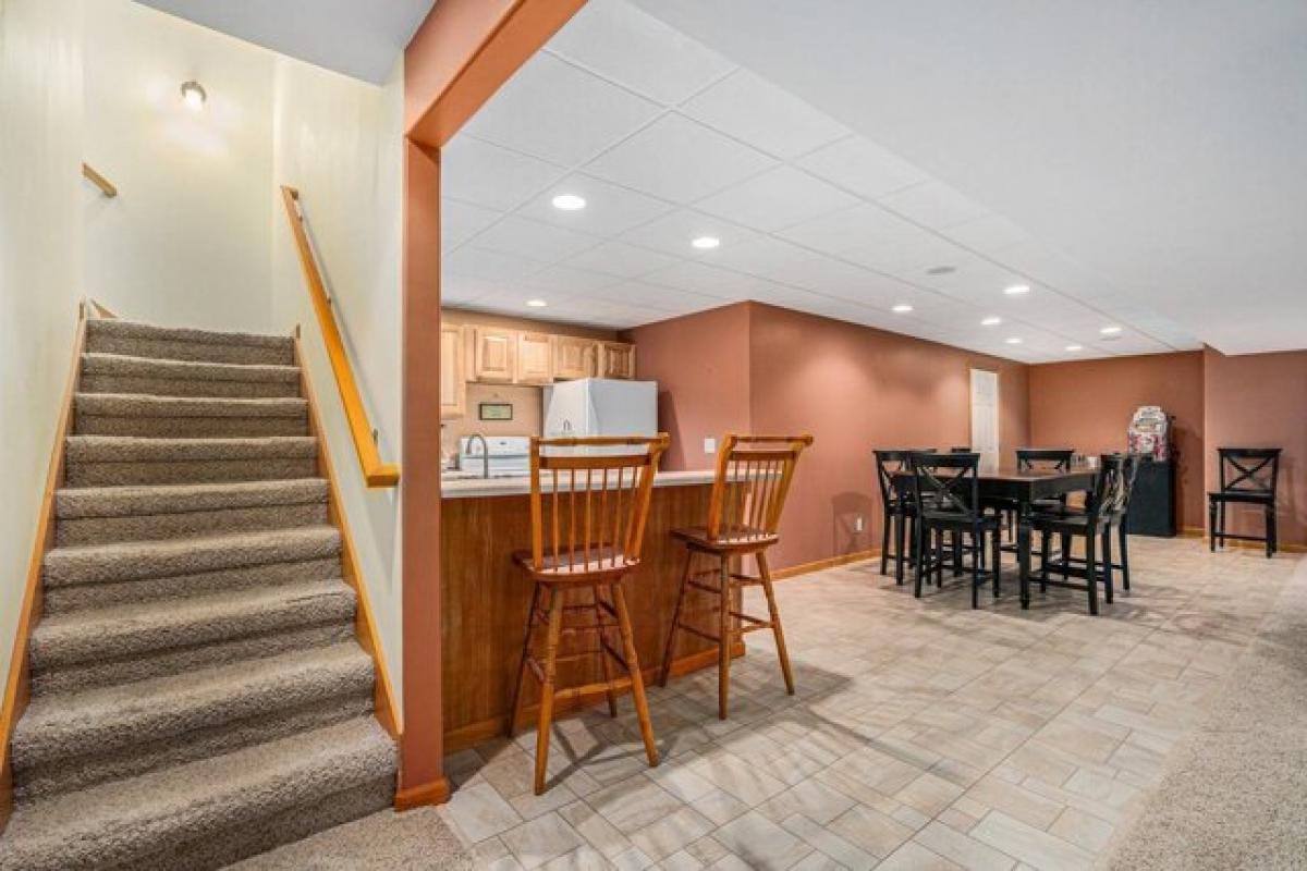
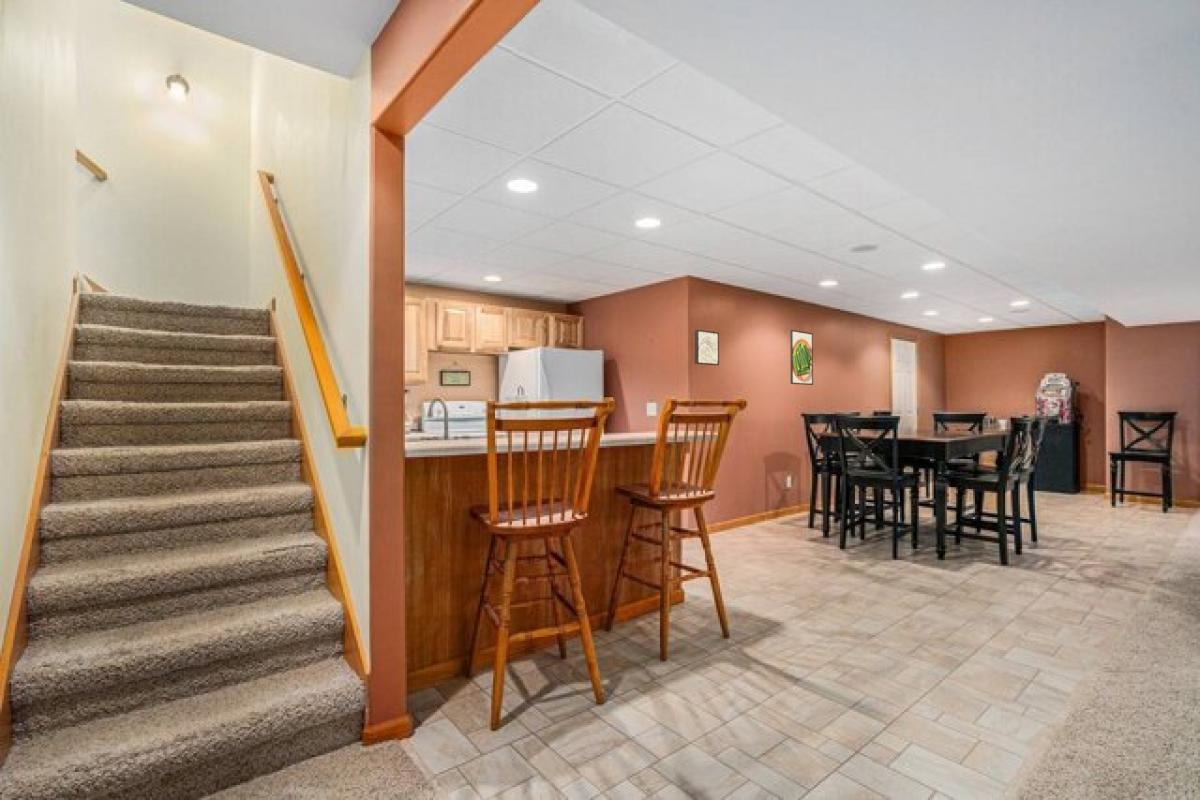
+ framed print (801, 358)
+ wall art (707, 347)
